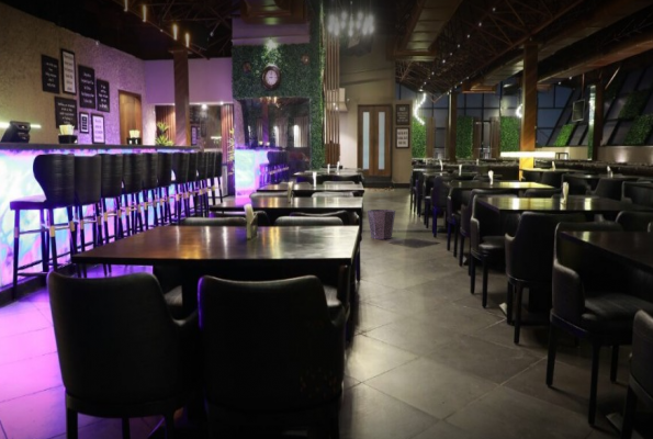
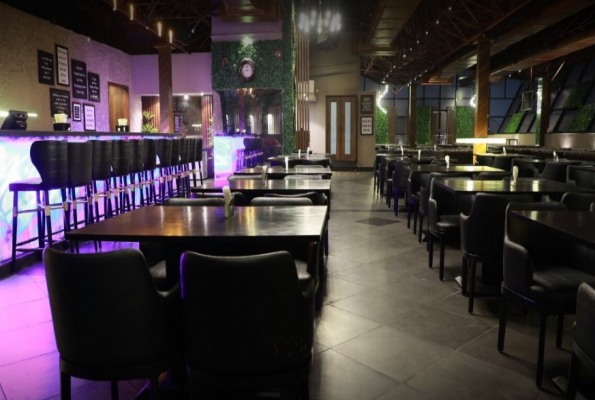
- waste bin (381, 224)
